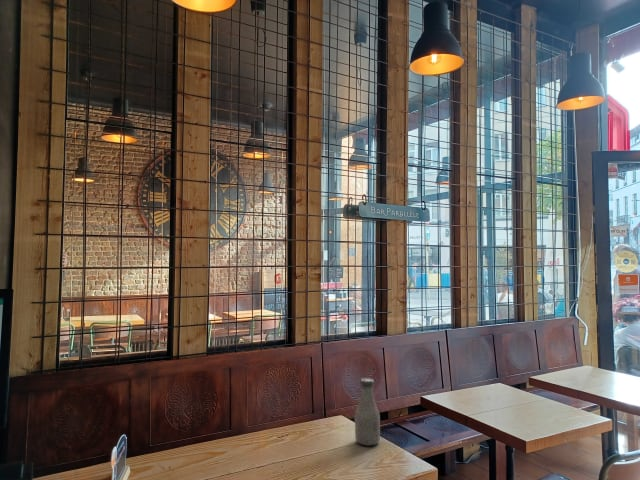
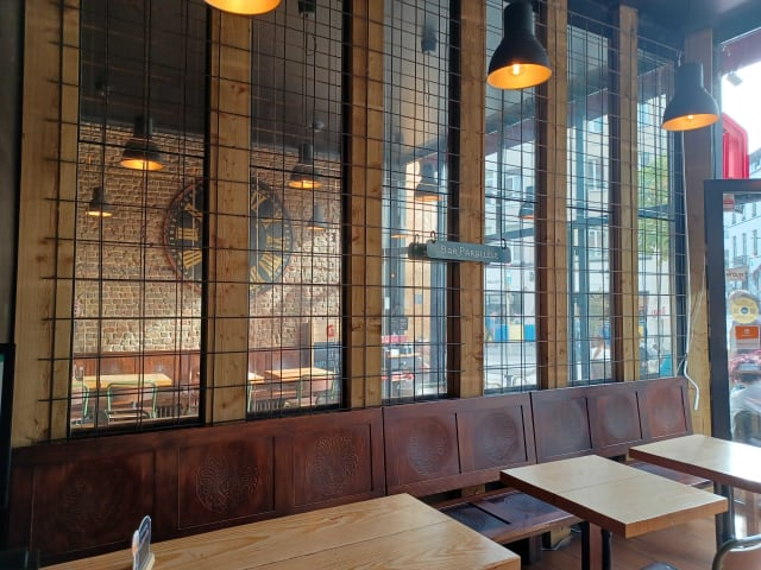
- bottle (367, 410)
